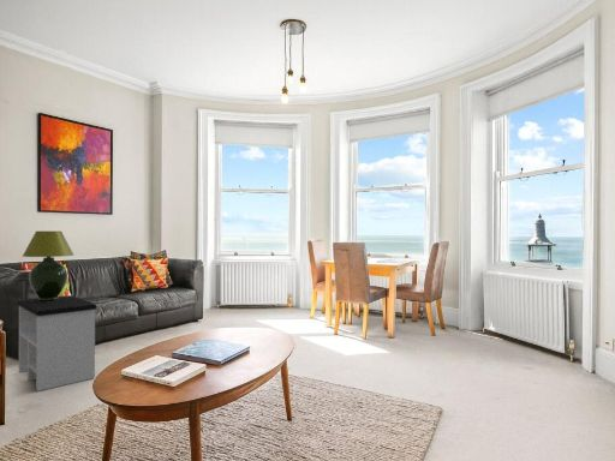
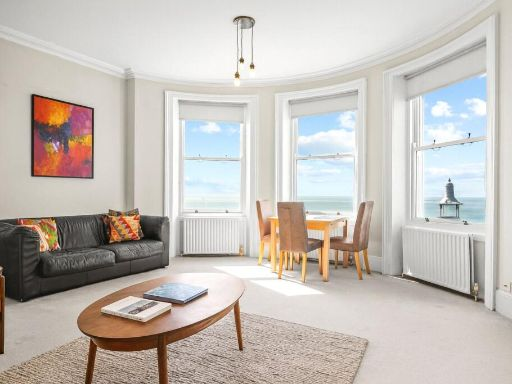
- table lamp (48, 265)
- side table (55, 339)
